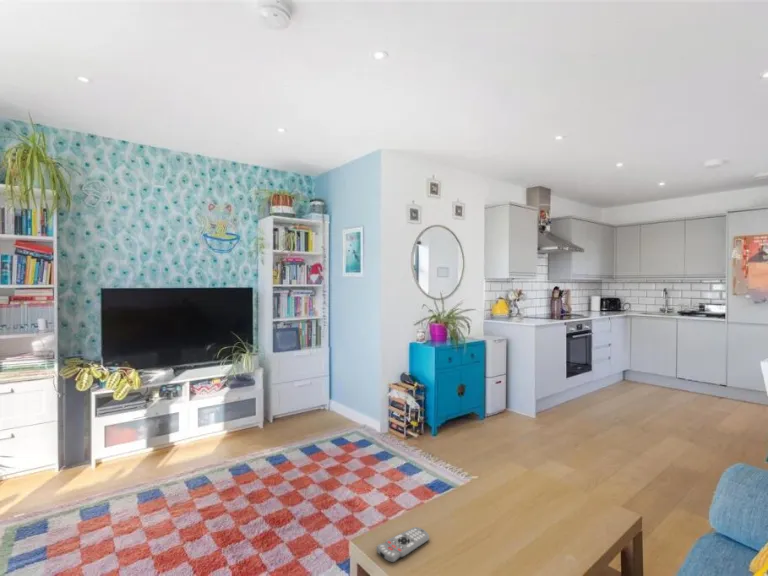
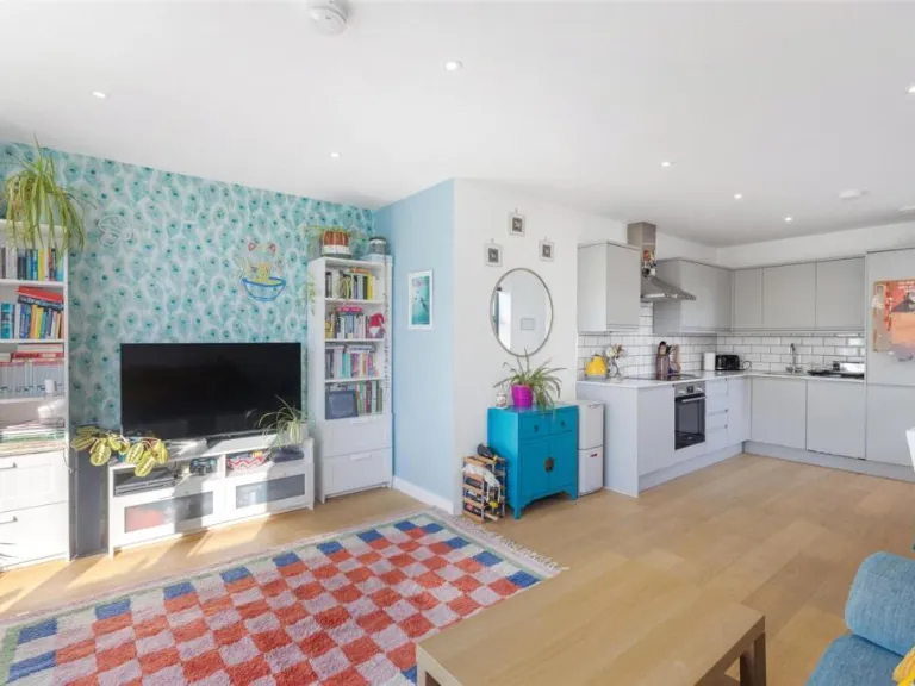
- remote control (404, 543)
